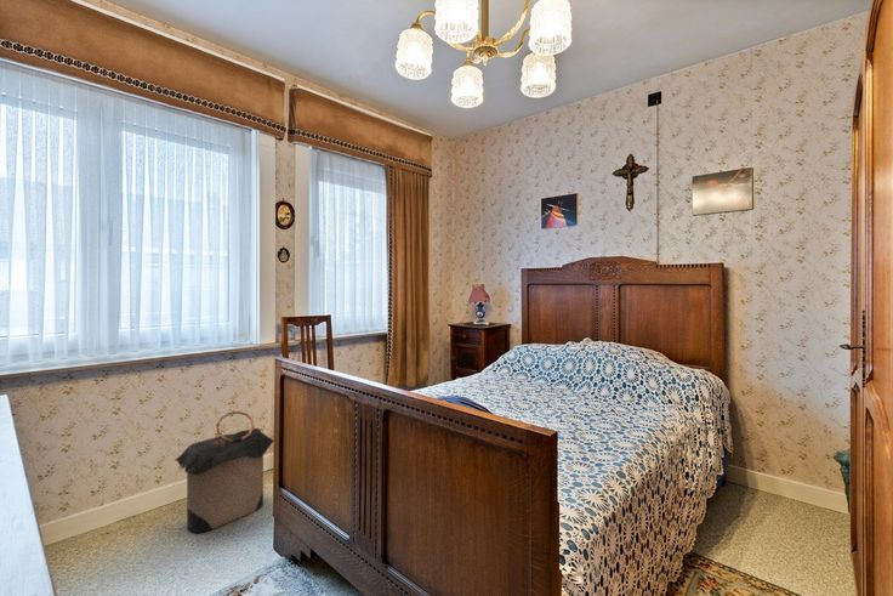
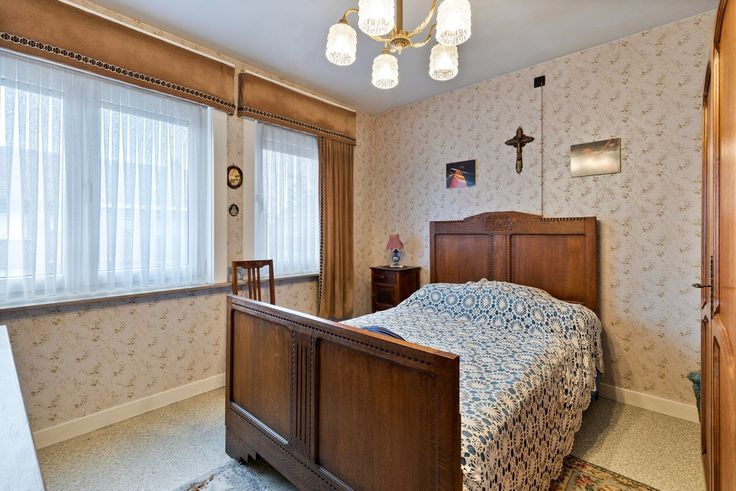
- laundry hamper (226, 466)
